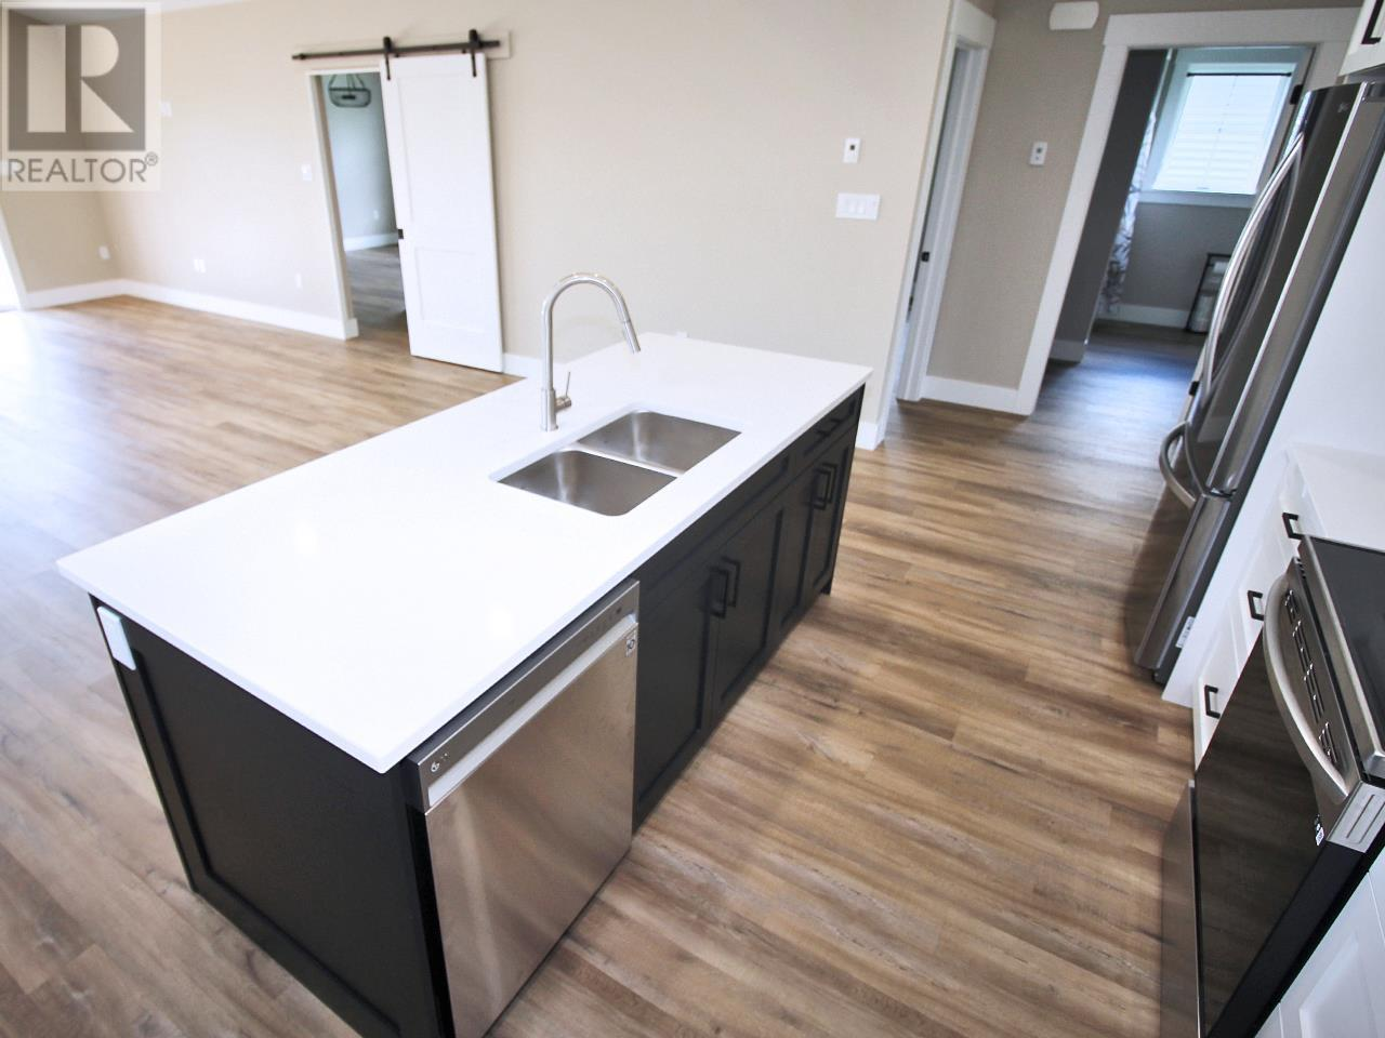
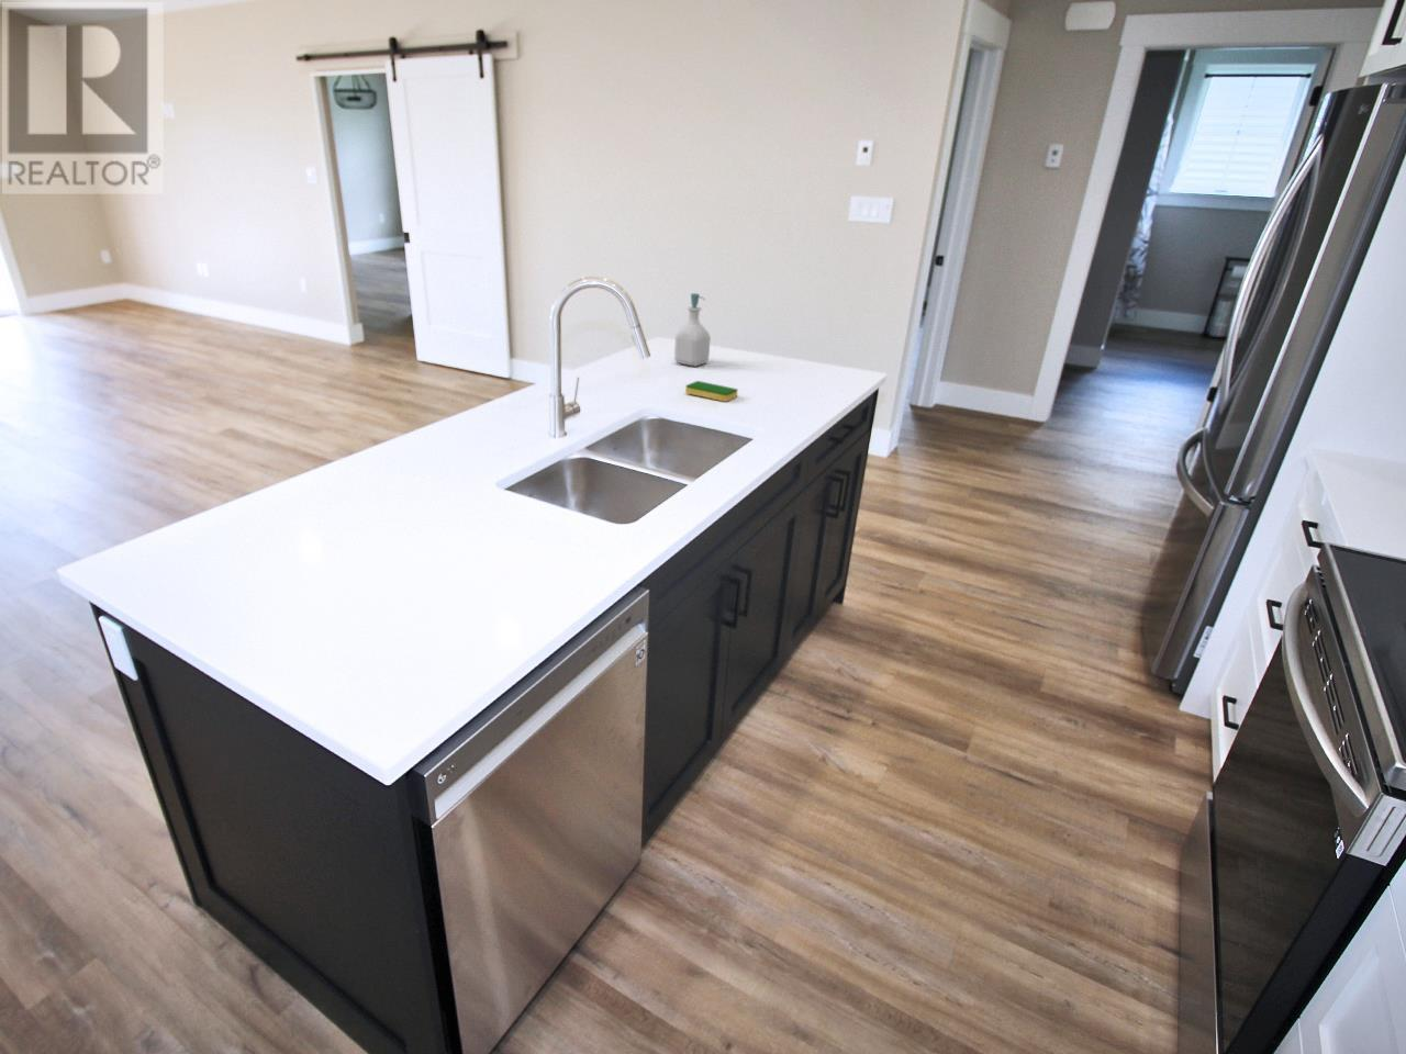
+ soap bottle (693, 329)
+ dish sponge (711, 391)
